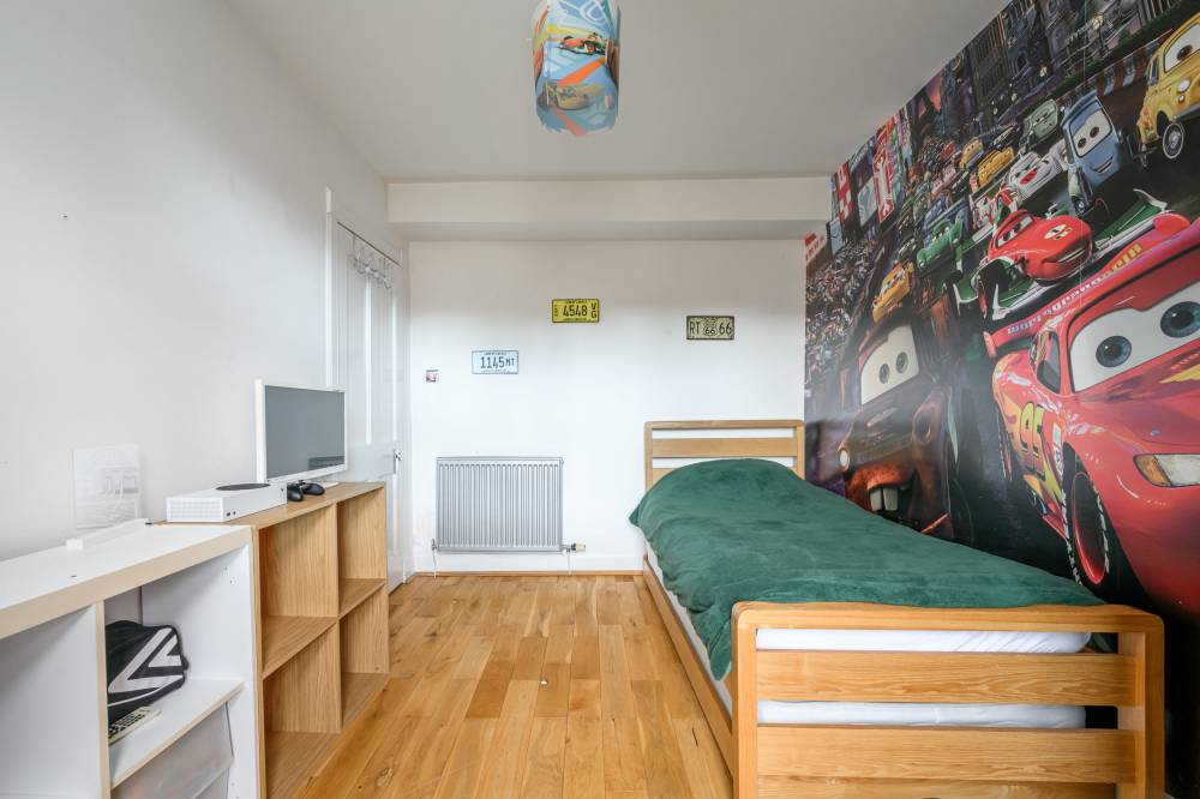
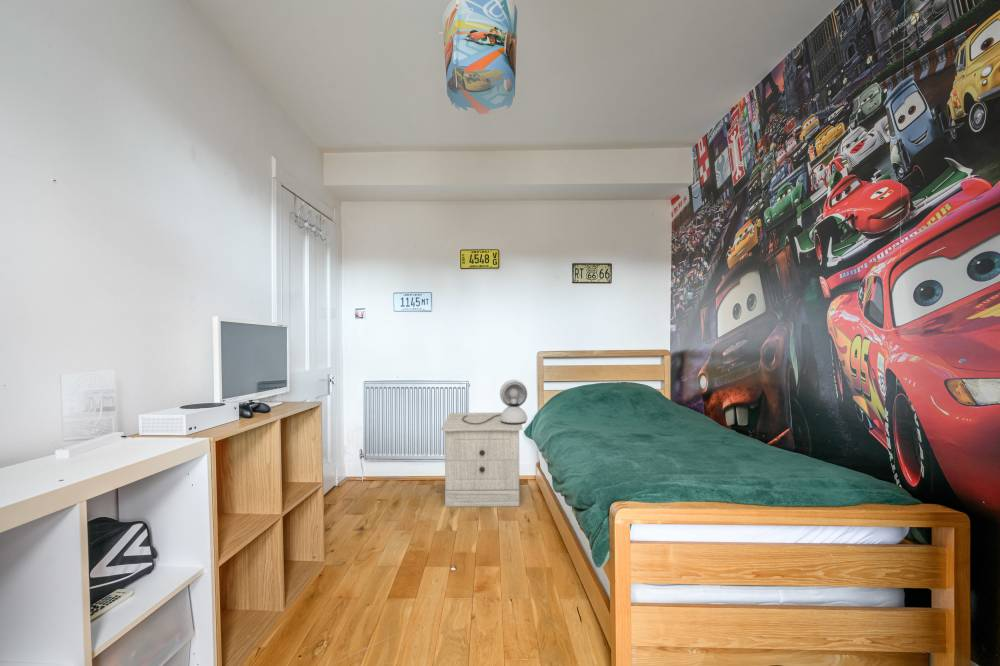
+ nightstand (483, 457)
+ table lamp (500, 397)
